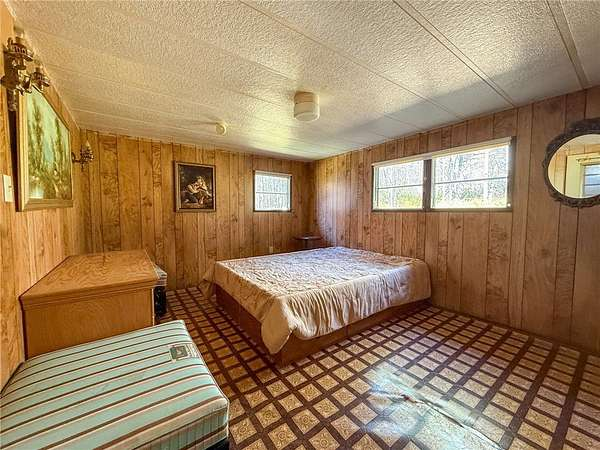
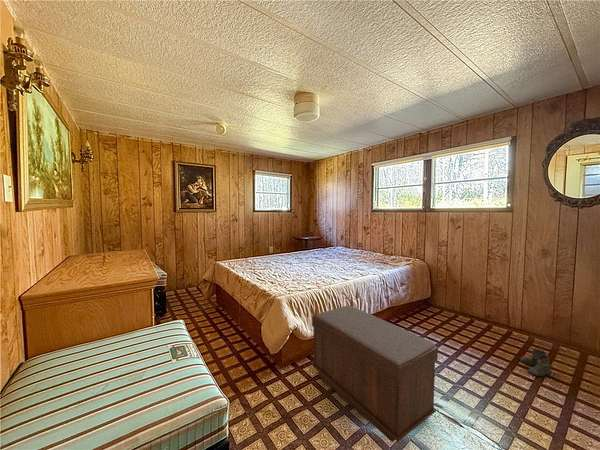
+ boots (535, 360)
+ bench (367, 359)
